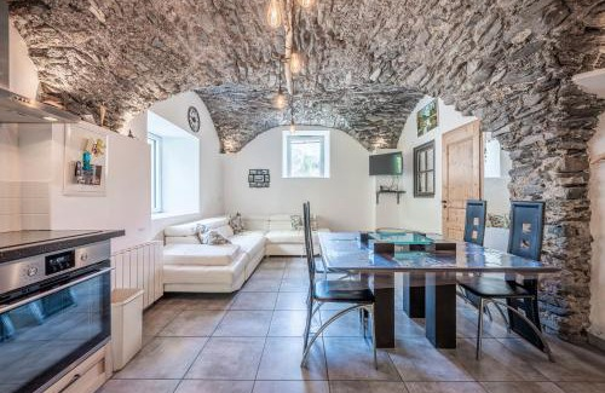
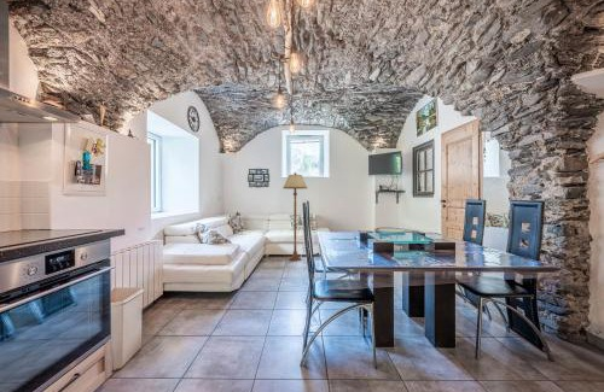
+ floor lamp (295, 216)
